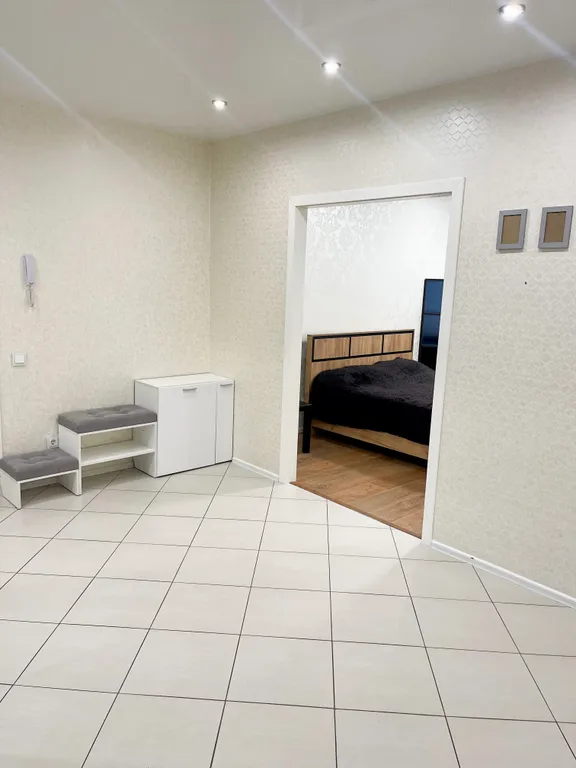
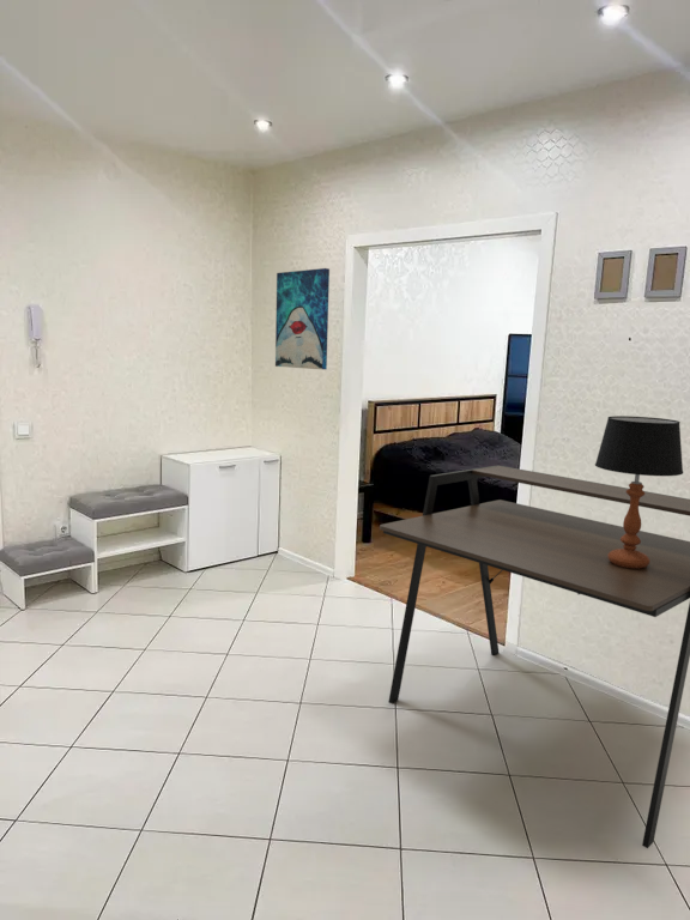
+ table lamp (635, 491)
+ desk (563, 588)
+ wall art (301, 320)
